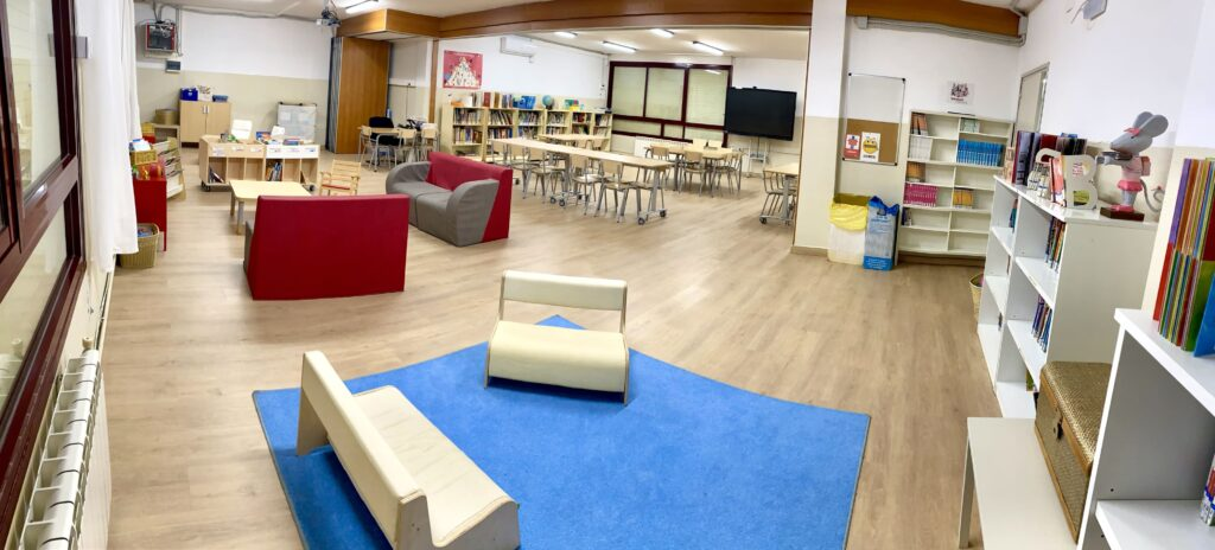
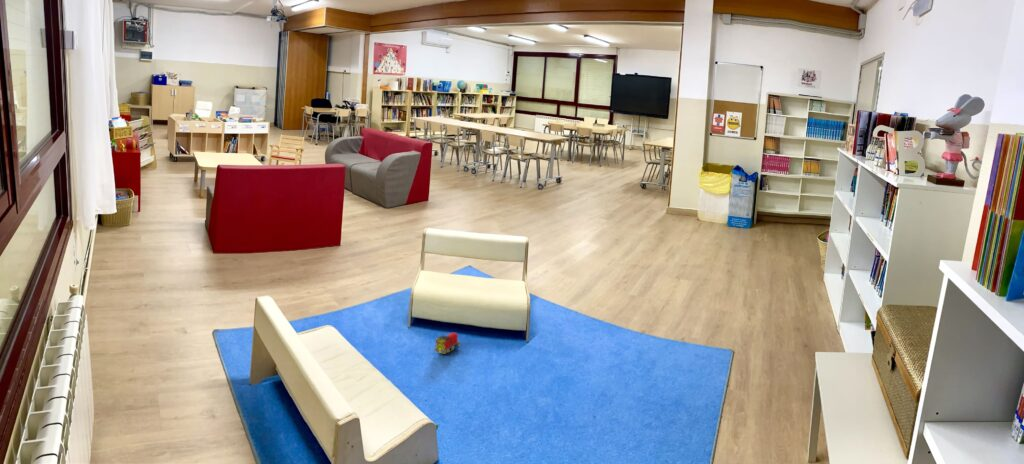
+ toy train (447, 342)
